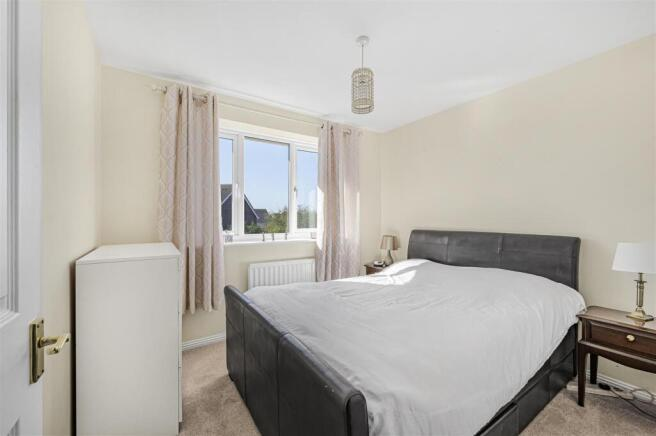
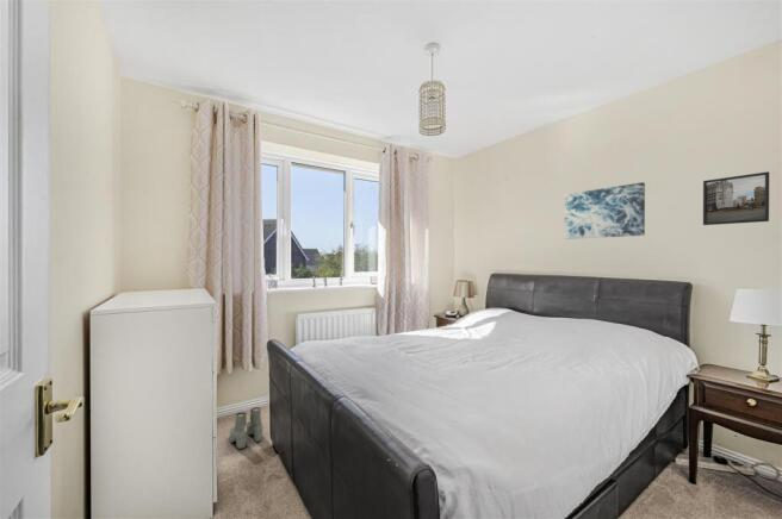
+ boots (246, 423)
+ wall art (601, 213)
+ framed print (734, 200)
